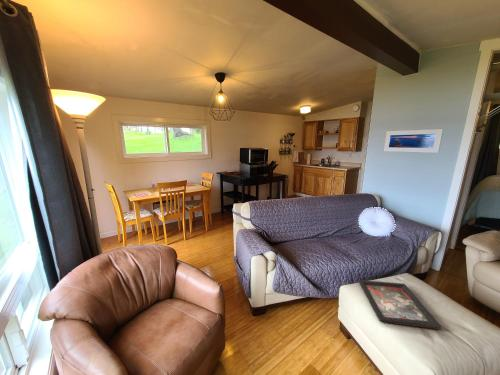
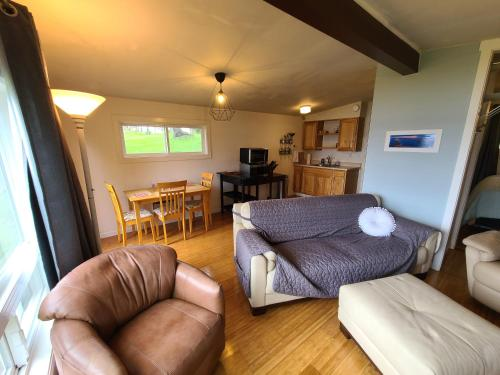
- decorative tray (393, 300)
